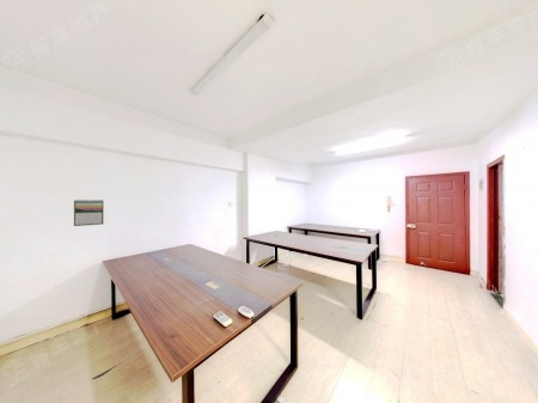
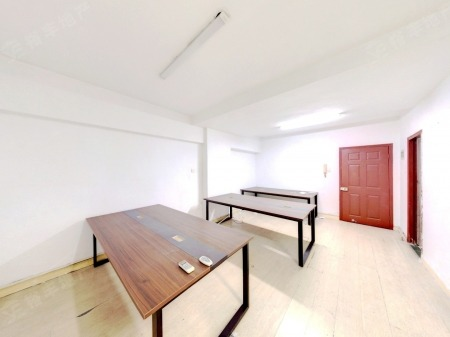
- calendar (88, 212)
